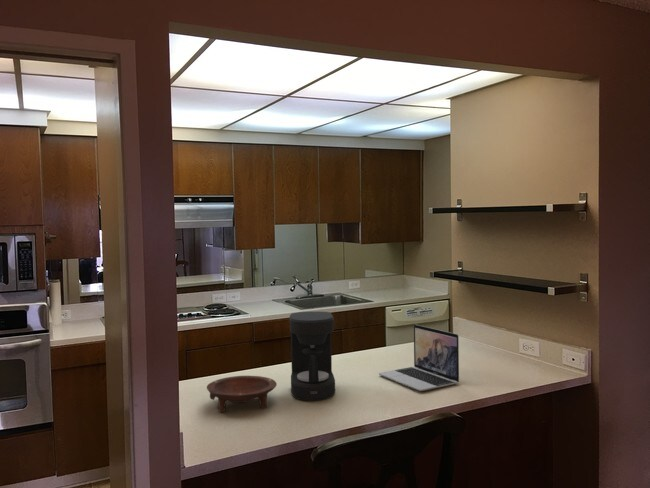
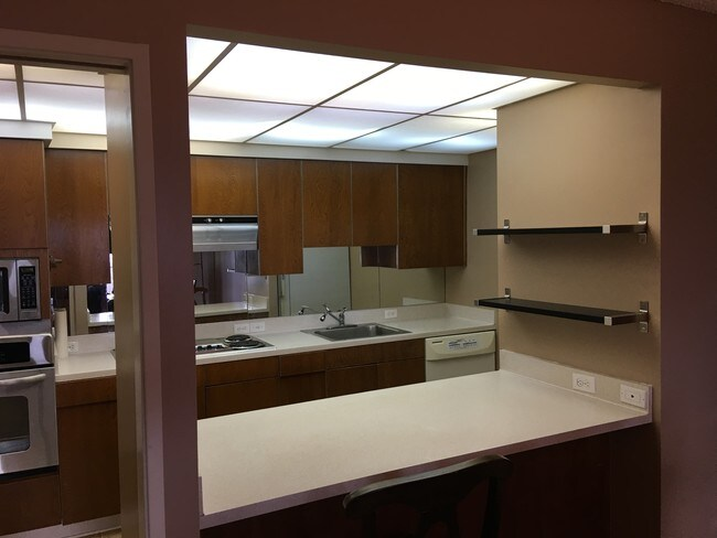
- bowl (242, 393)
- coffee maker (312, 353)
- laptop (417, 355)
